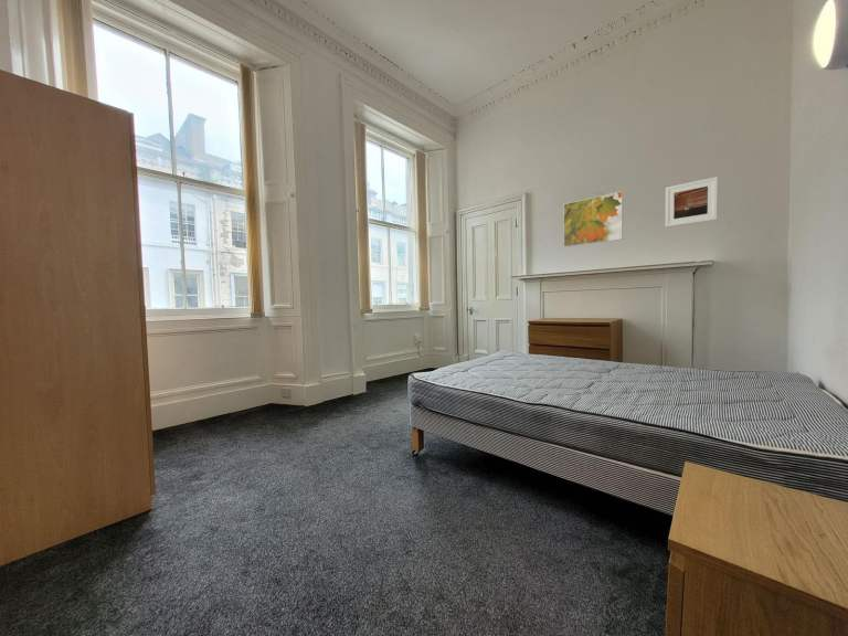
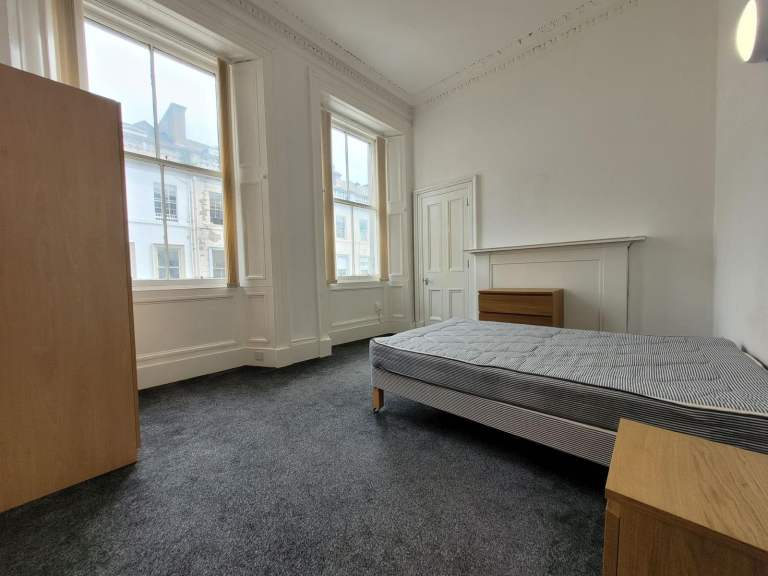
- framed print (591, 221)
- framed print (690, 203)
